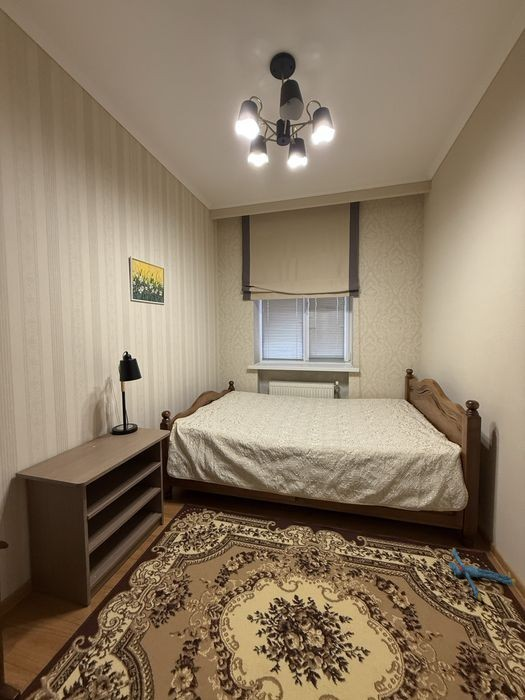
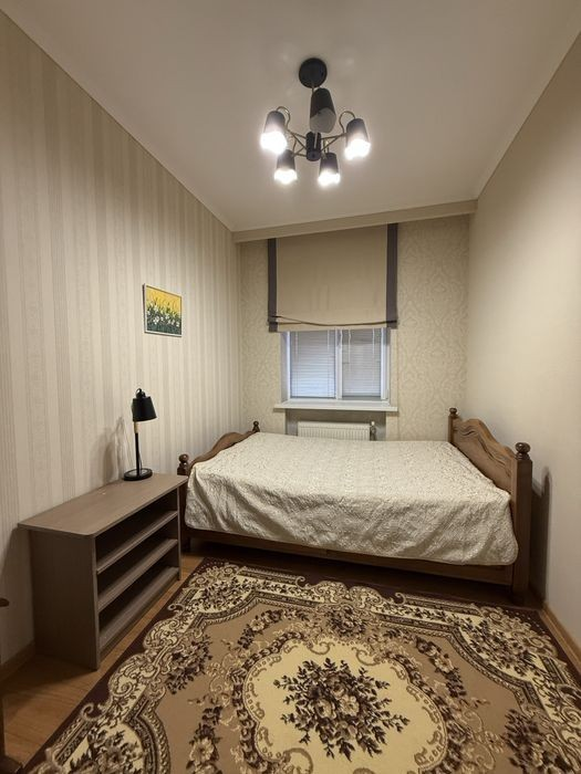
- plush toy (480, 573)
